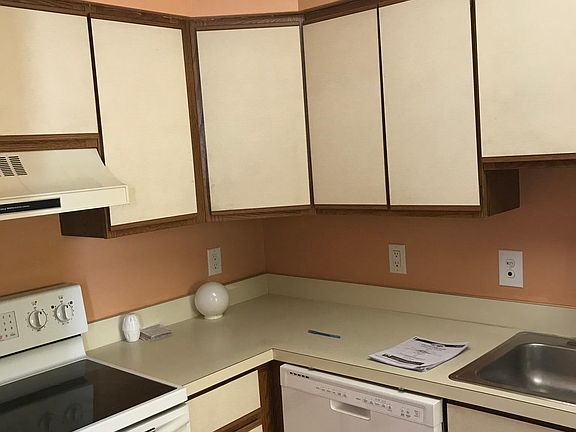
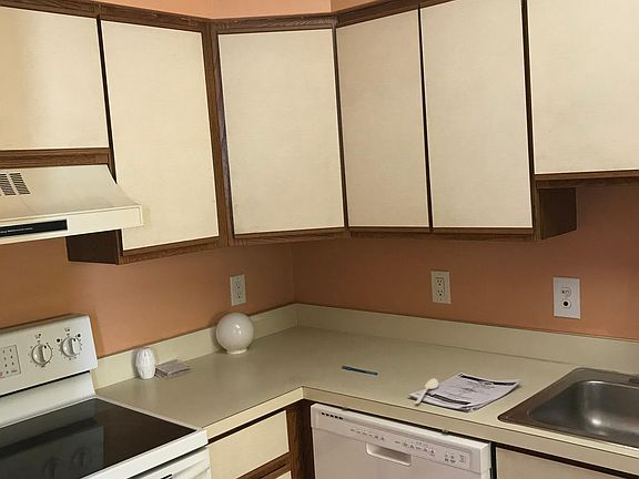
+ spoon (425, 390)
